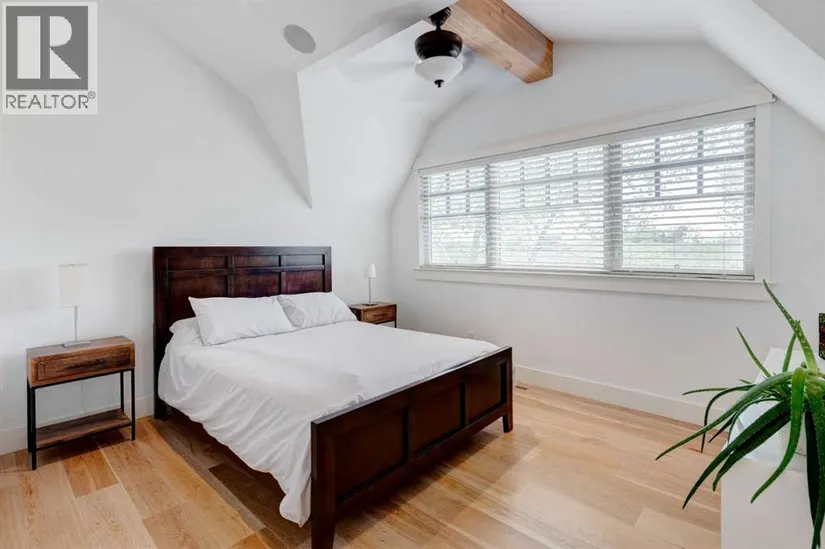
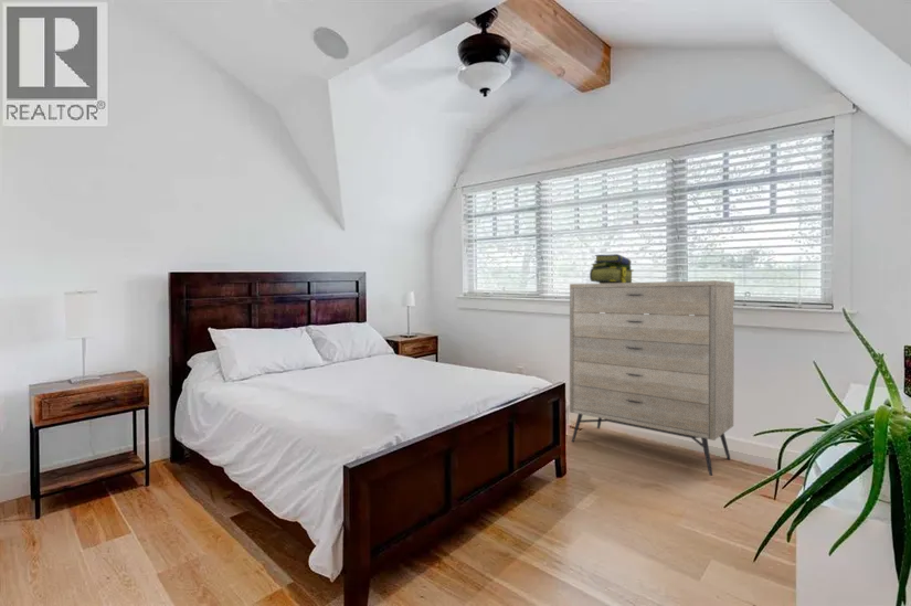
+ stack of books (611, 268)
+ dresser (646, 366)
